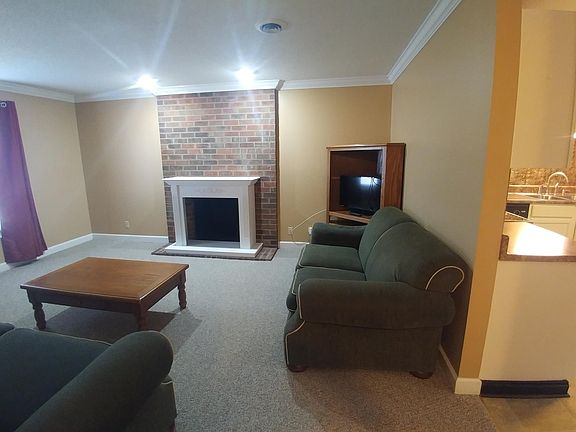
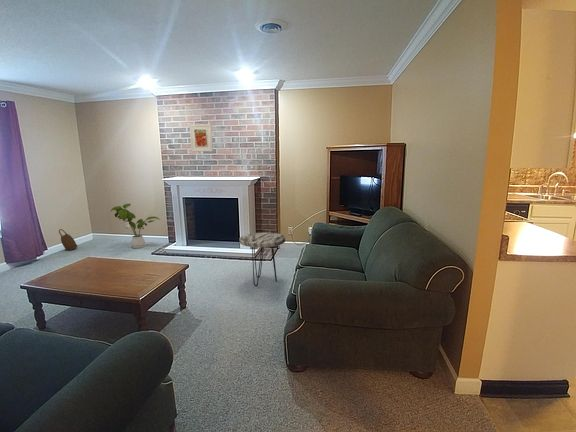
+ house plant (133, 226)
+ side table (262, 258)
+ basket (69, 239)
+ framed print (201, 138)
